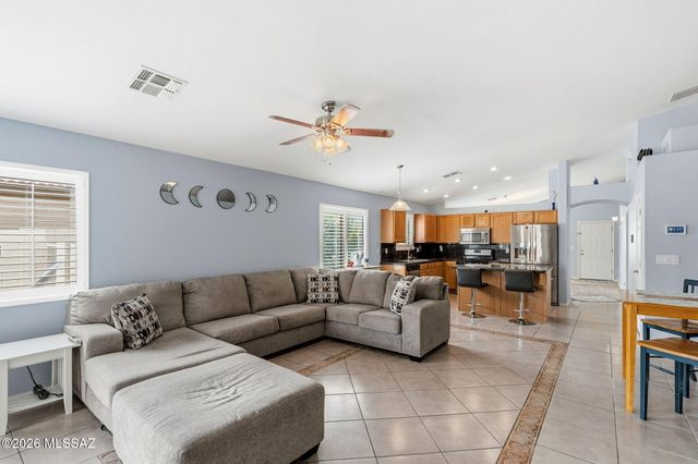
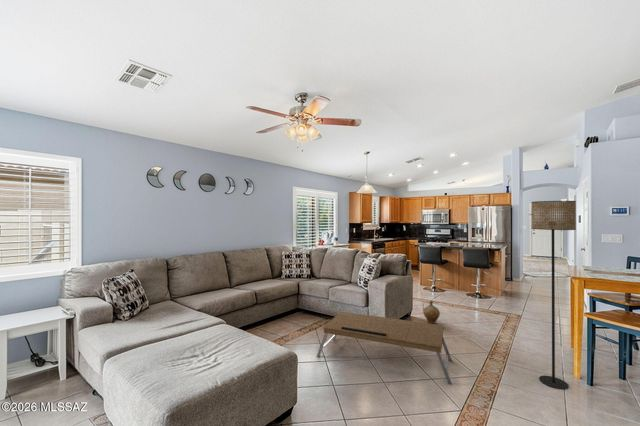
+ ceramic jug (431, 311)
+ coffee table (383, 341)
+ floor lamp (553, 291)
